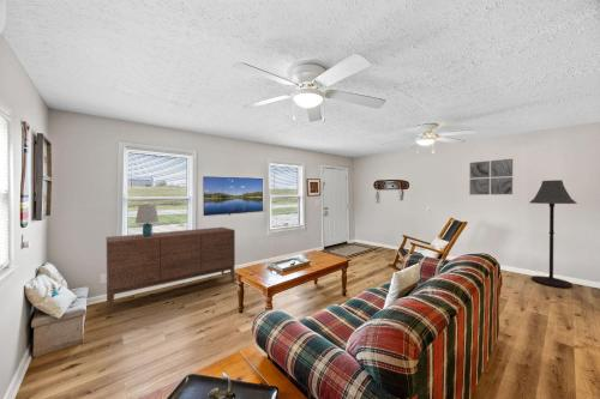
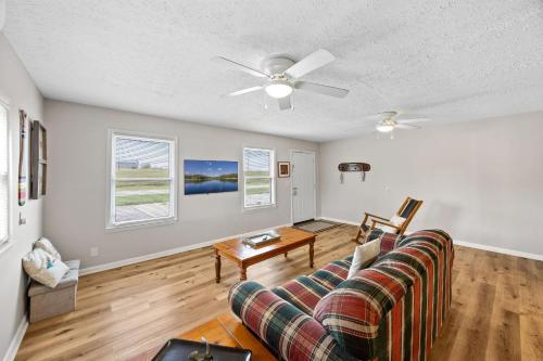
- lamp (146, 220)
- floor lamp (551, 231)
- sideboard (176, 261)
- wall art (488, 176)
